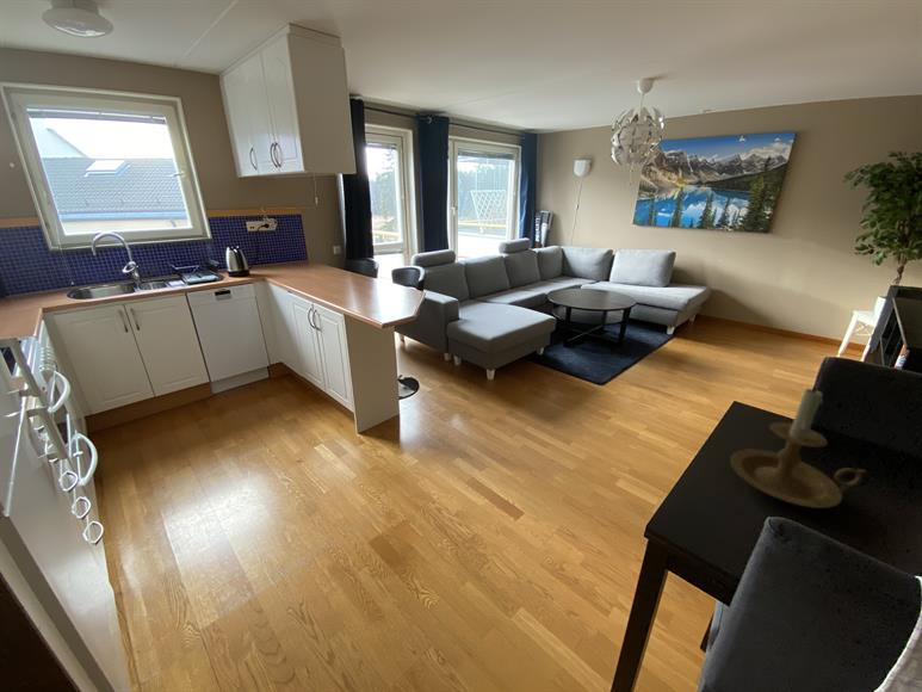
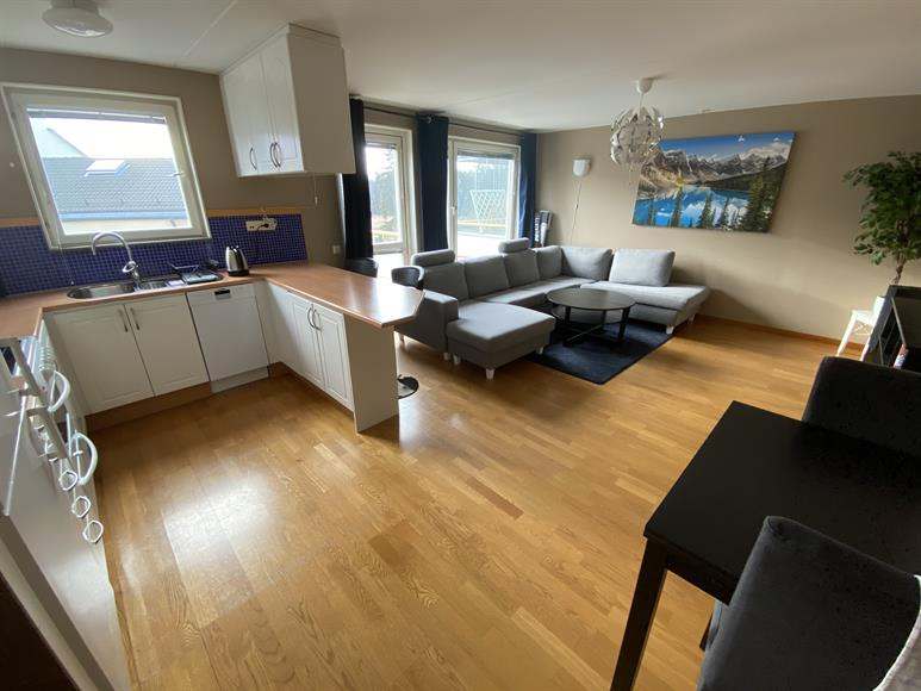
- candle holder (797, 438)
